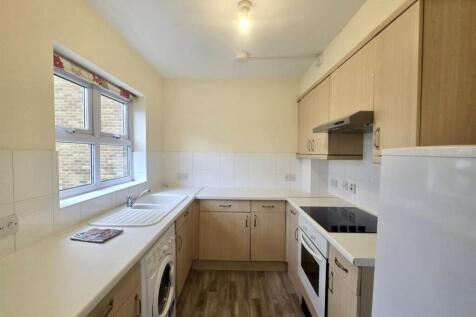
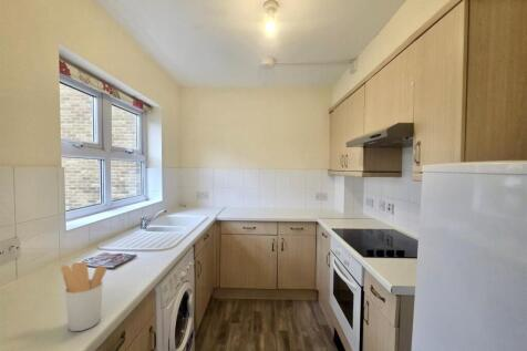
+ utensil holder (81, 292)
